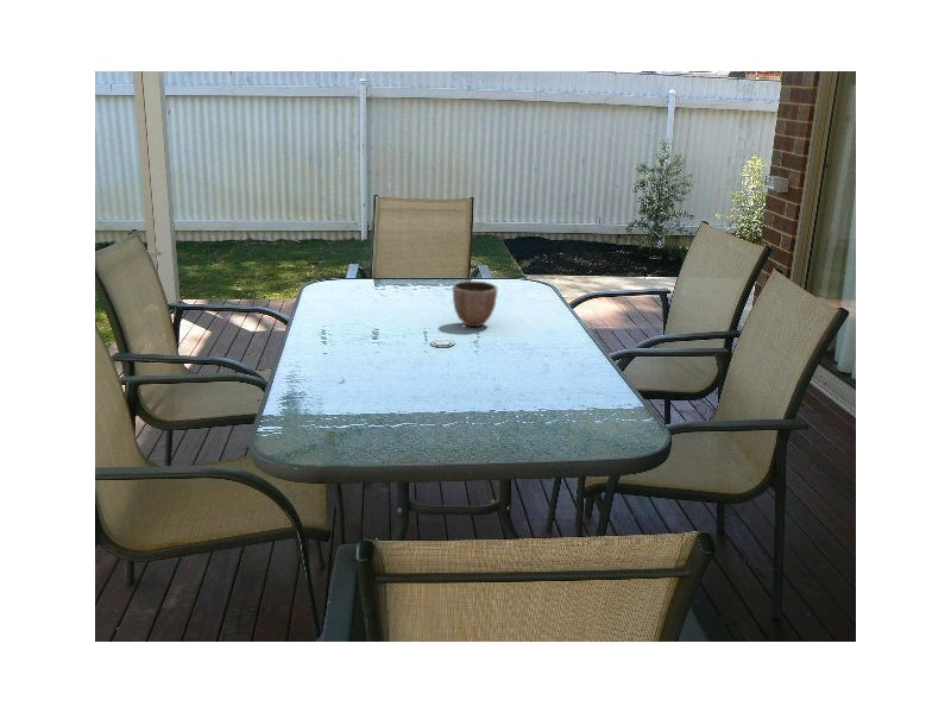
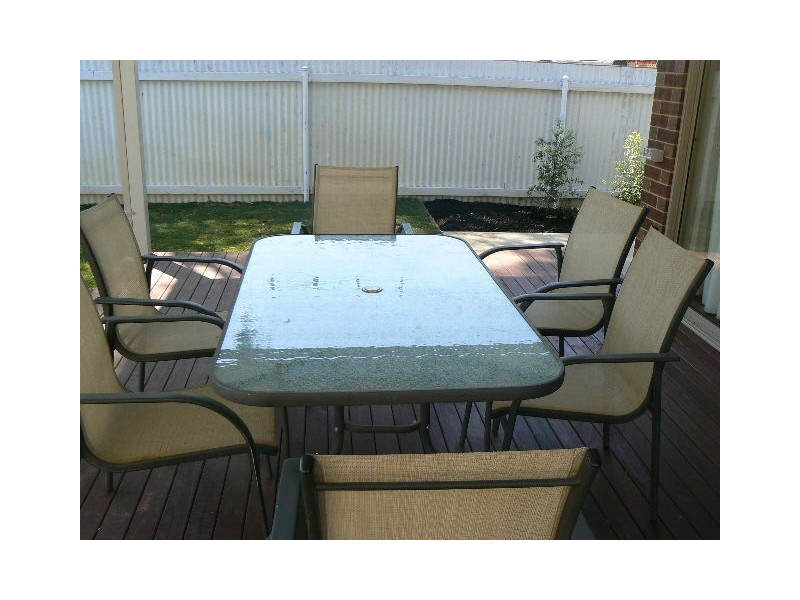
- decorative bowl (473, 305)
